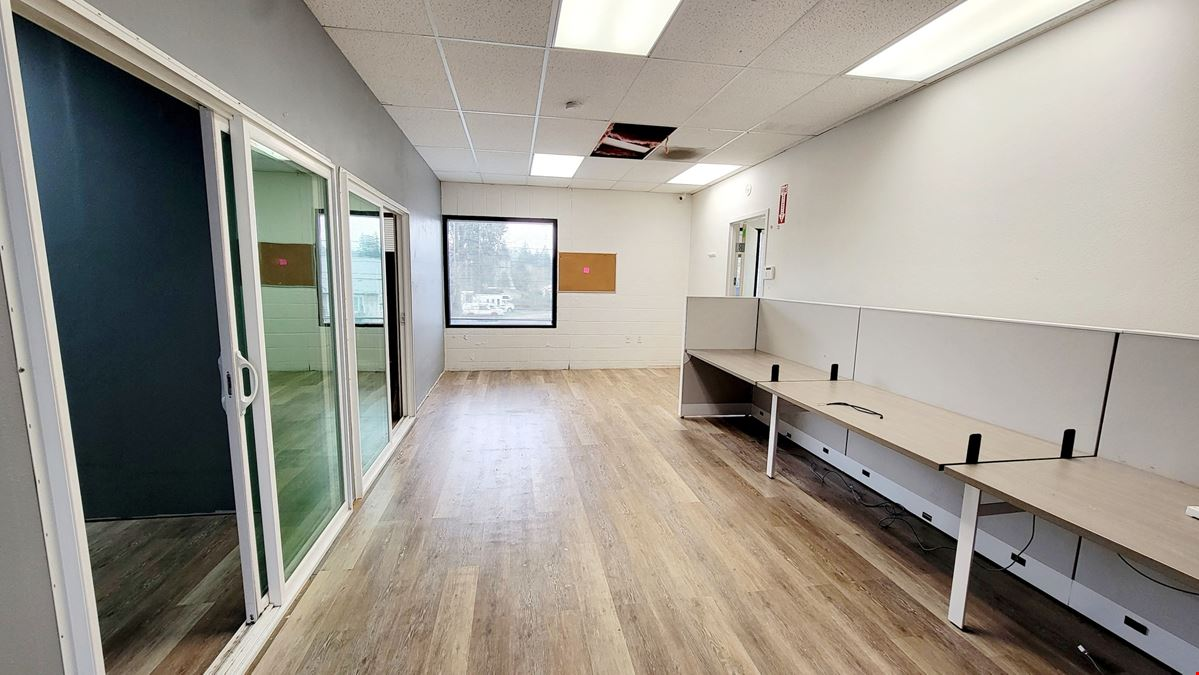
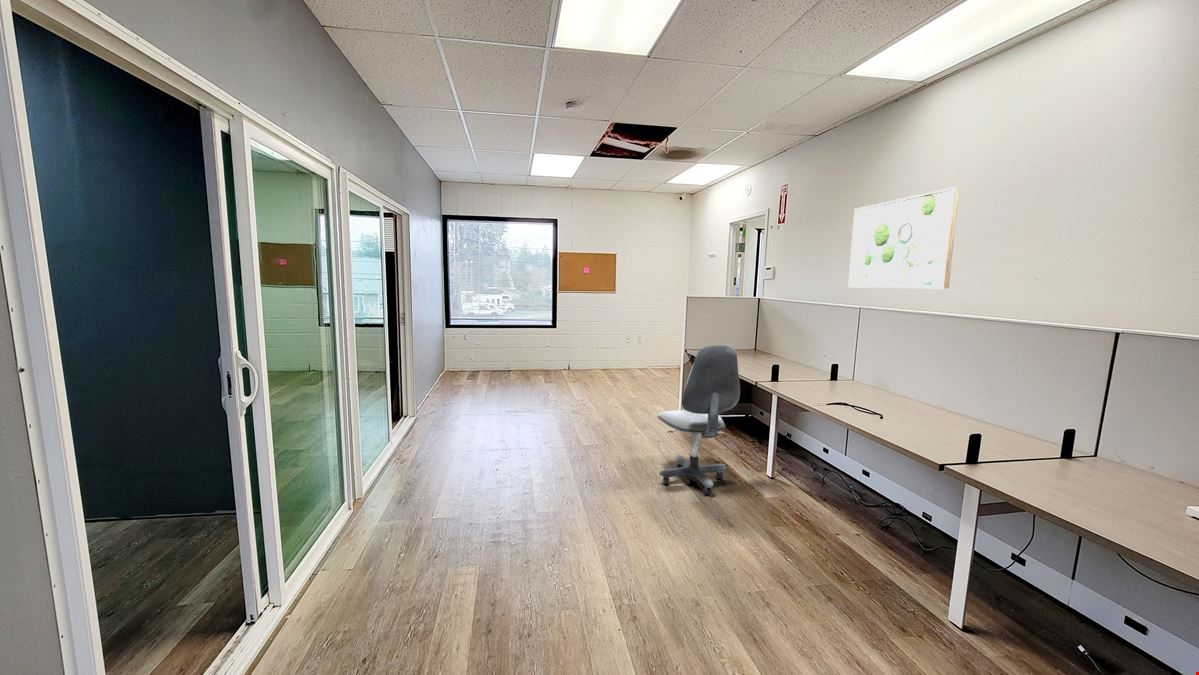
+ office chair (695, 411)
+ wall art (894, 244)
